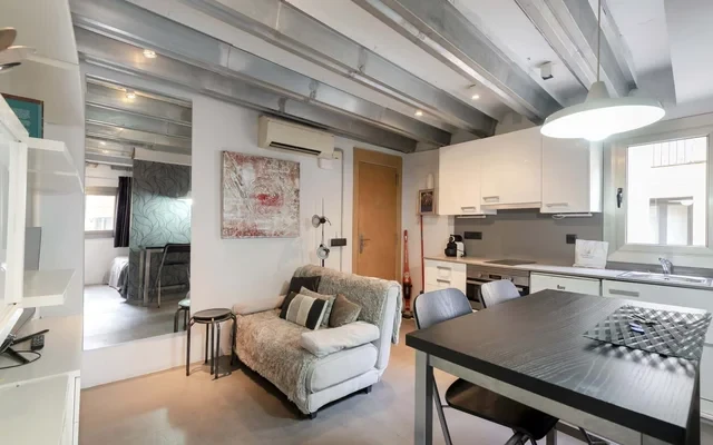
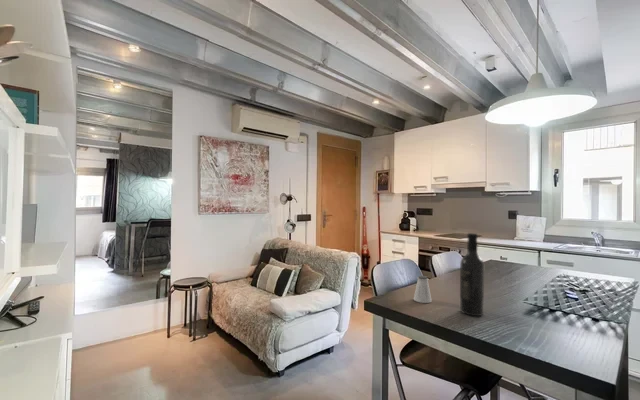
+ wine bottle (471, 273)
+ saltshaker (422, 288)
